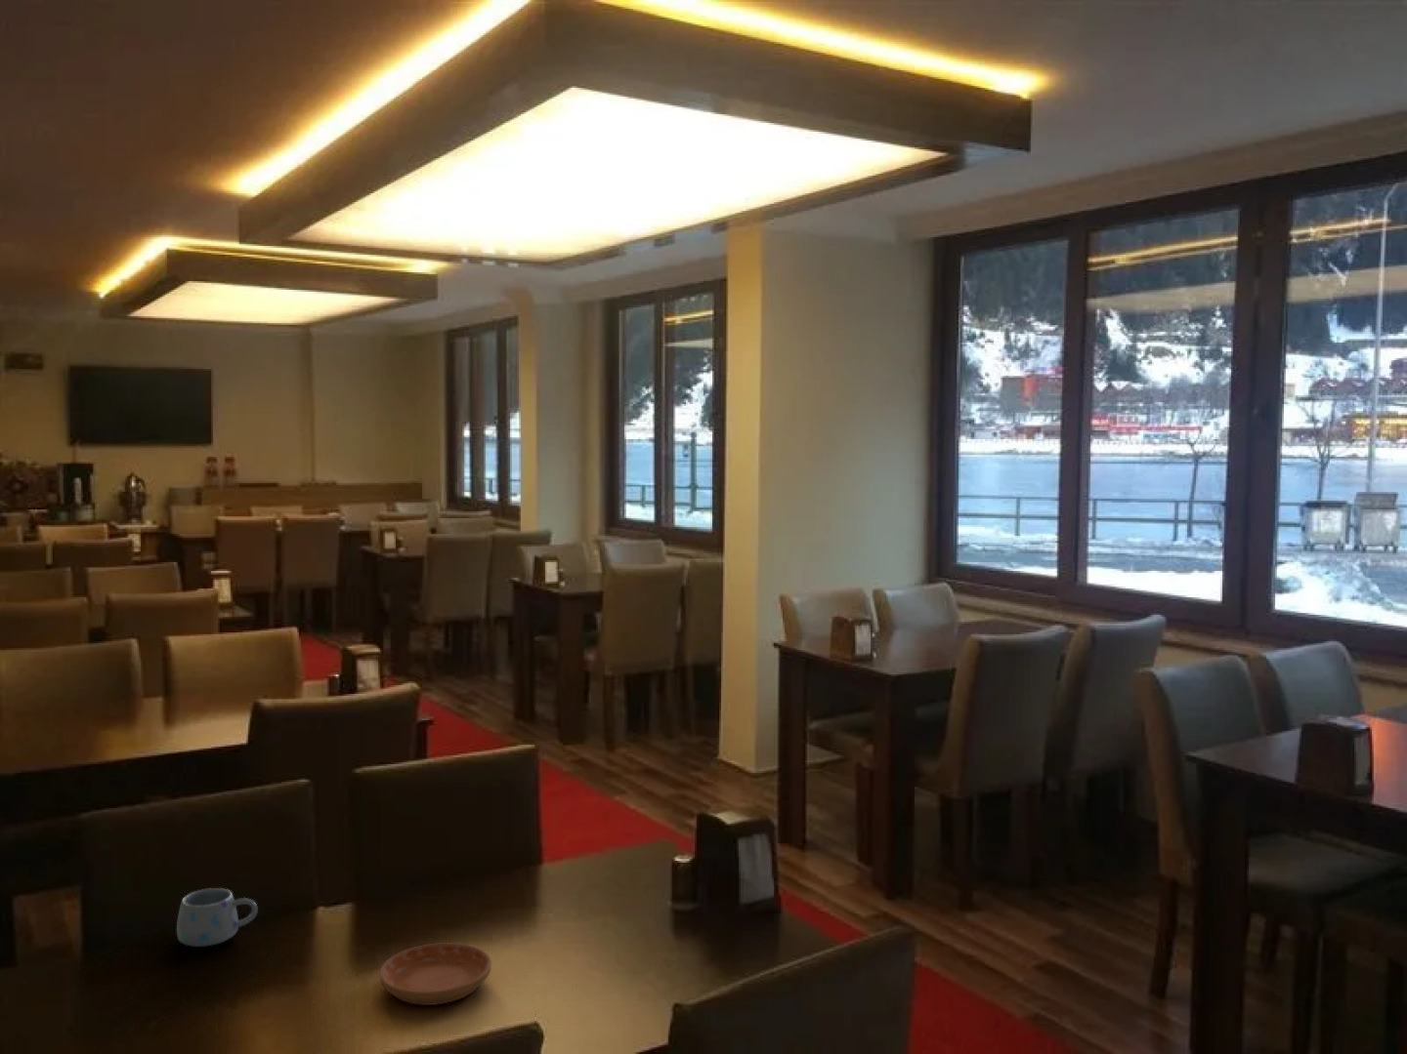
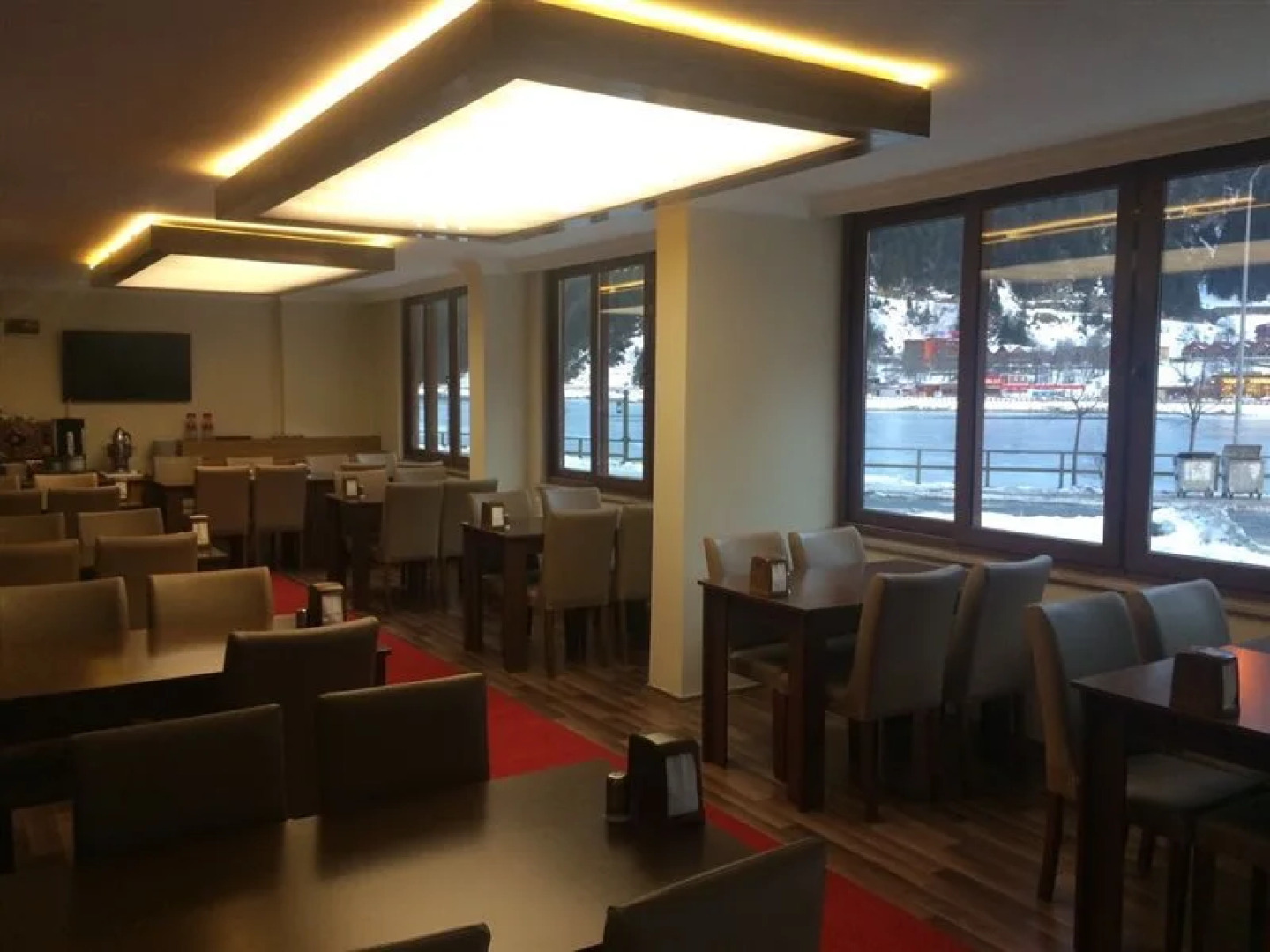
- mug (218, 918)
- saucer (435, 975)
